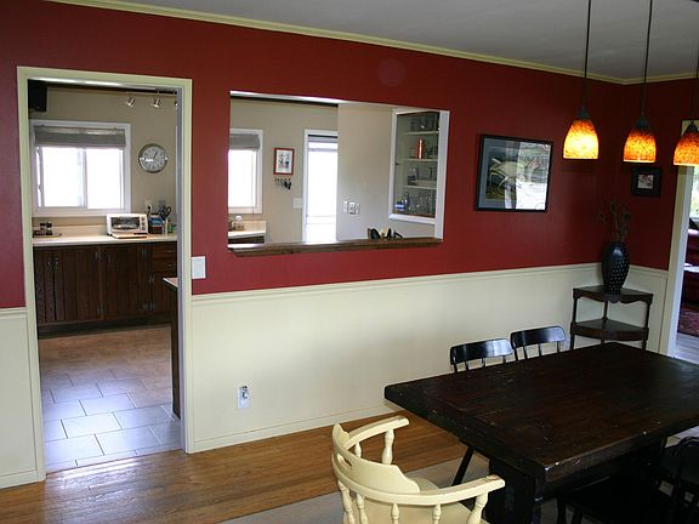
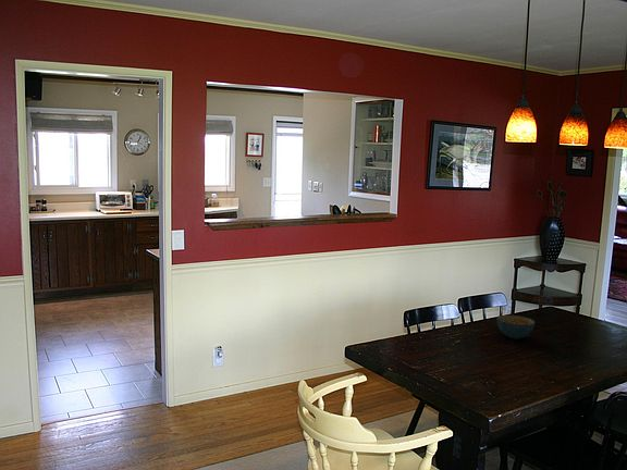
+ cereal bowl (515, 329)
